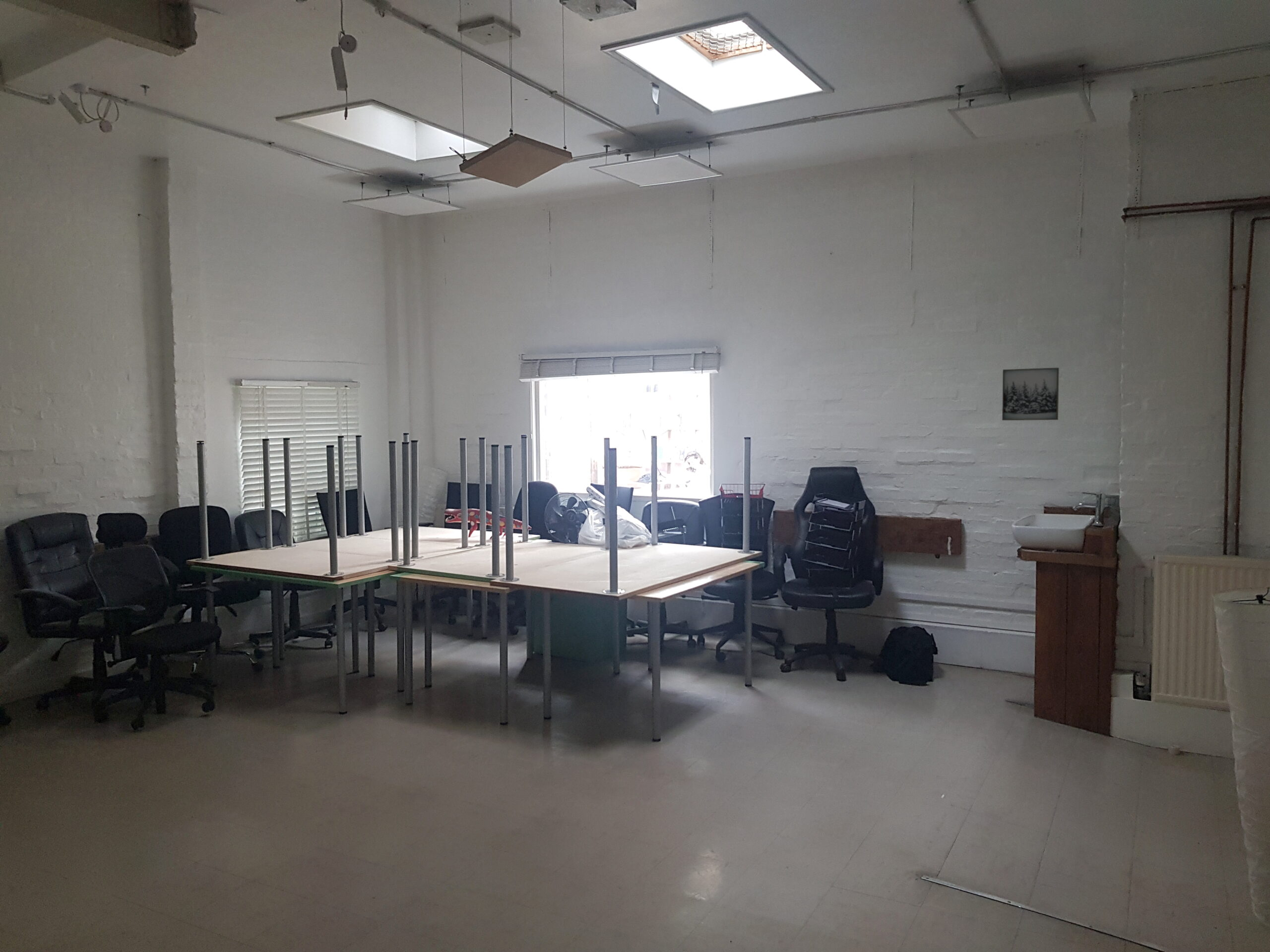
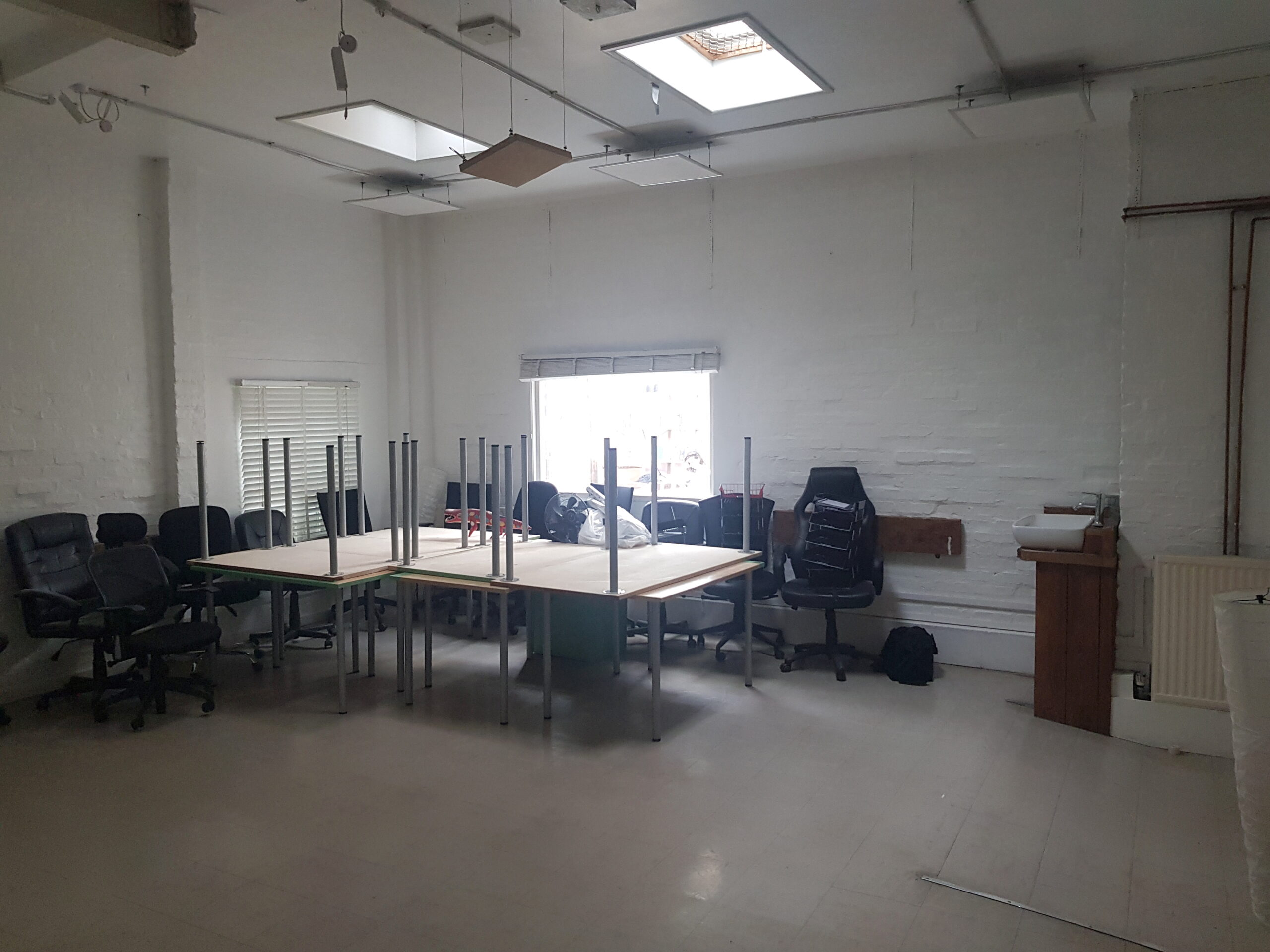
- wall art (1030, 394)
